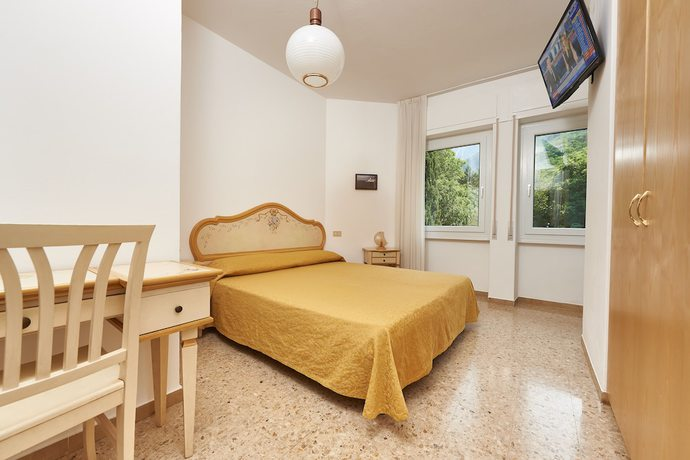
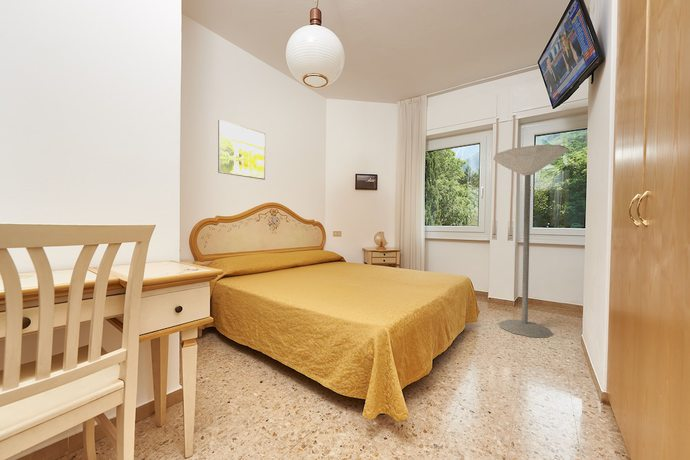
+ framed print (243, 151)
+ floor lamp (526, 241)
